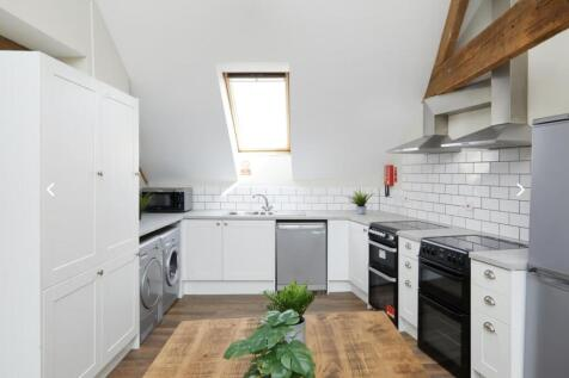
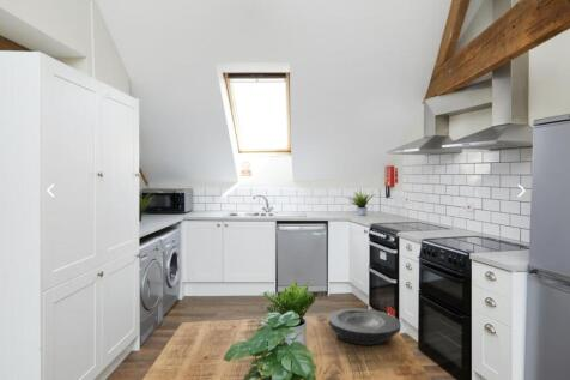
+ plate (363, 327)
